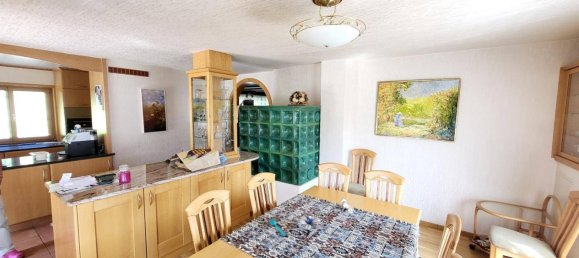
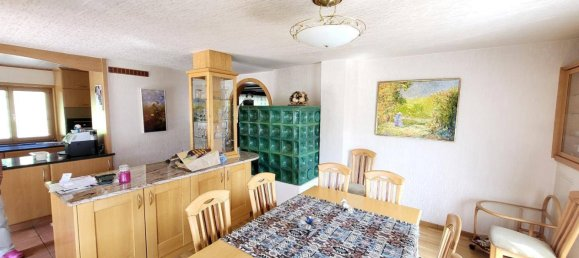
- spoon (277, 227)
